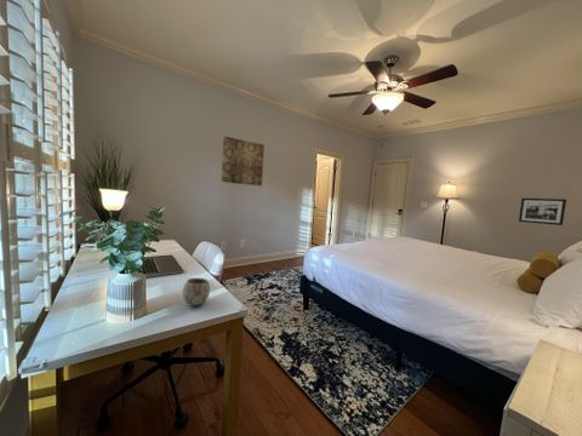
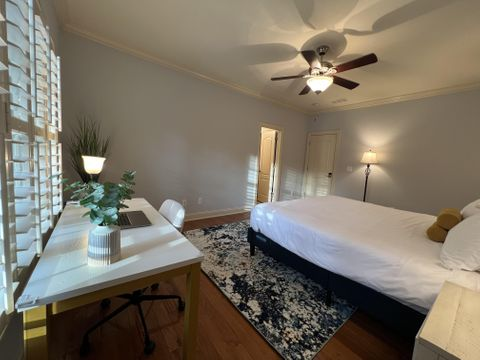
- mug (194, 289)
- wall art (244, 162)
- picture frame (541, 211)
